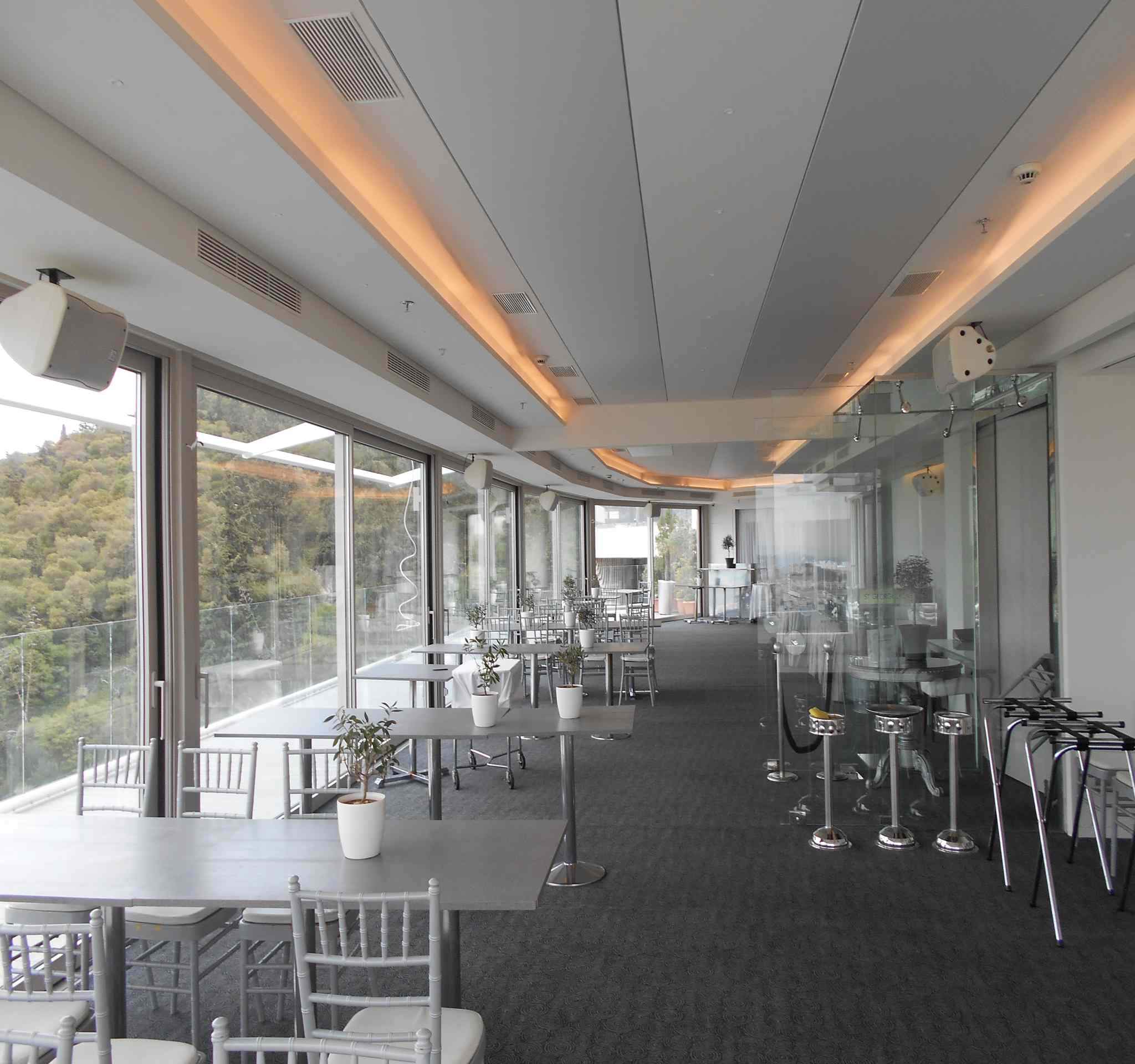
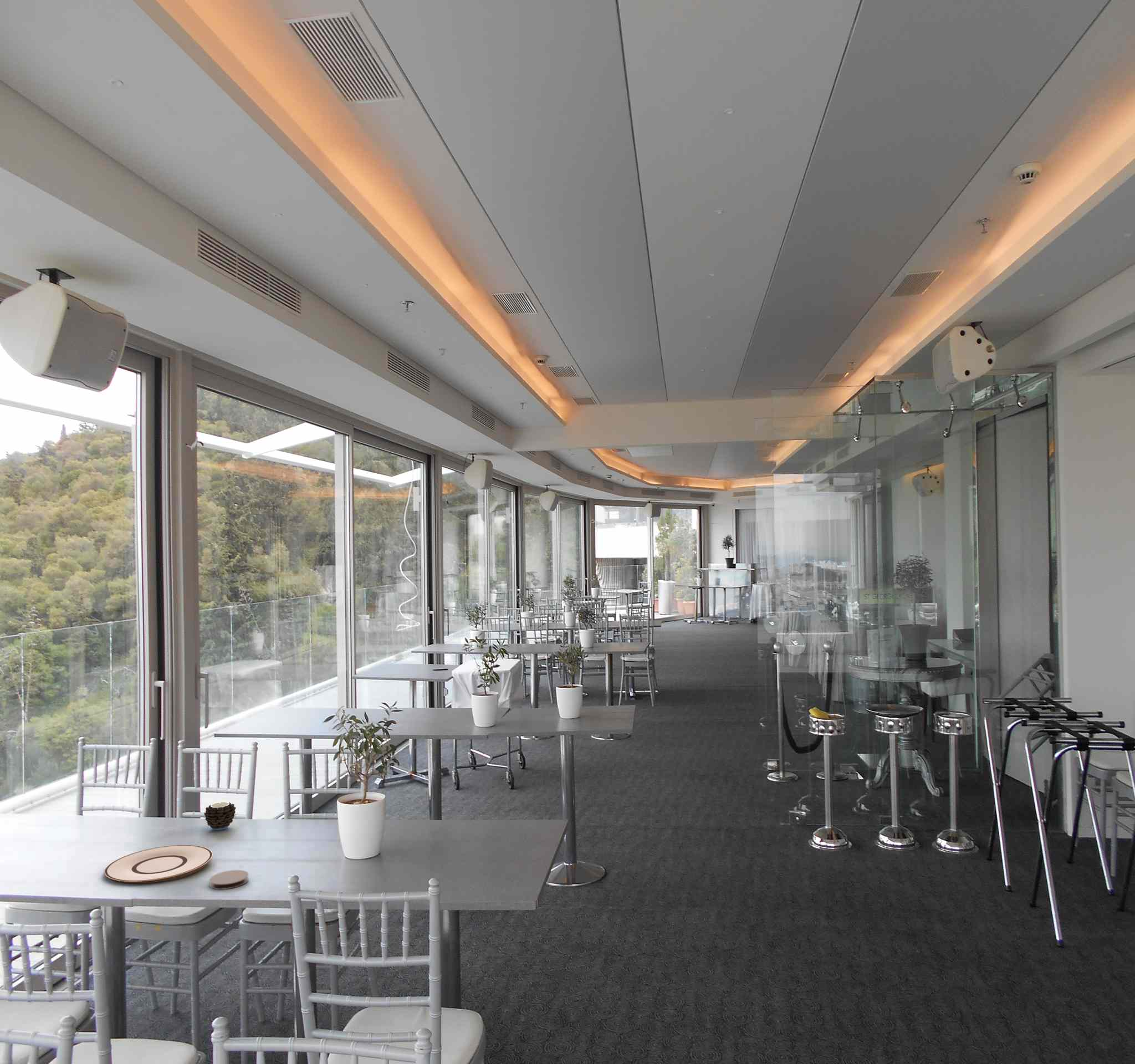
+ candle (220, 814)
+ coaster (229, 879)
+ plate (160, 864)
